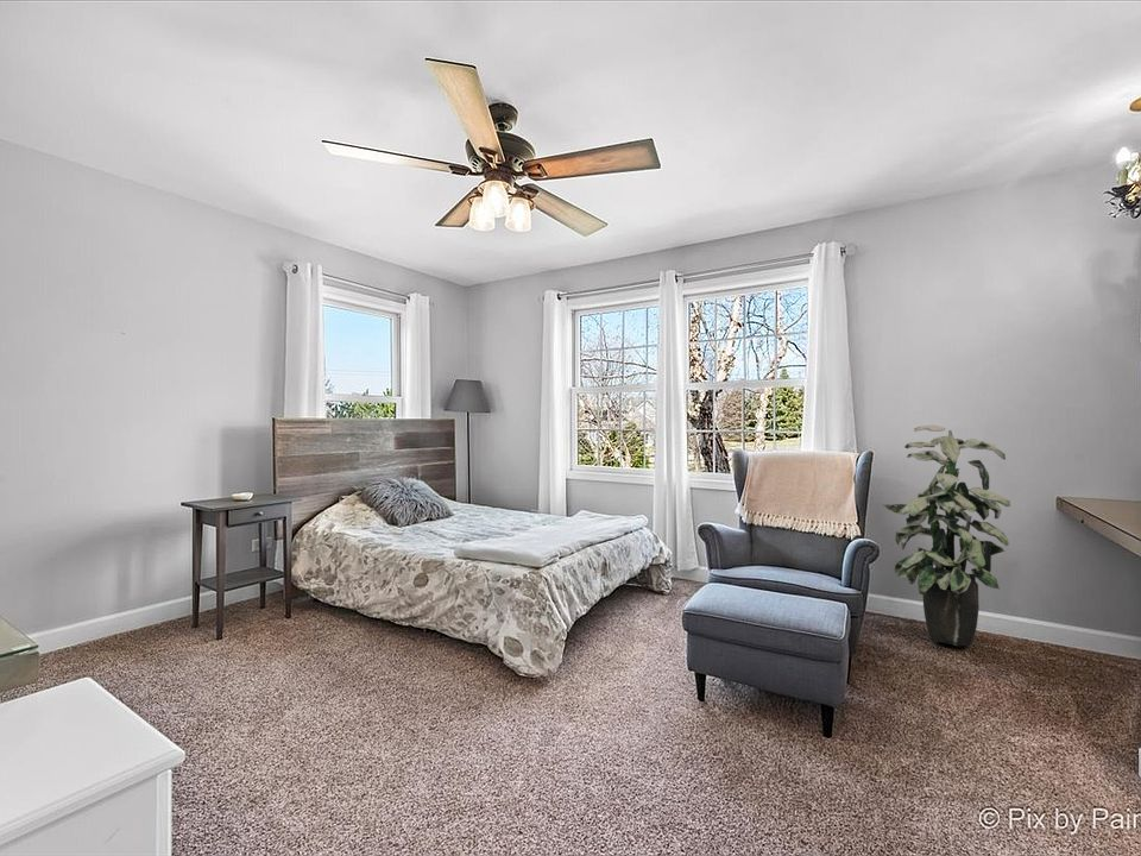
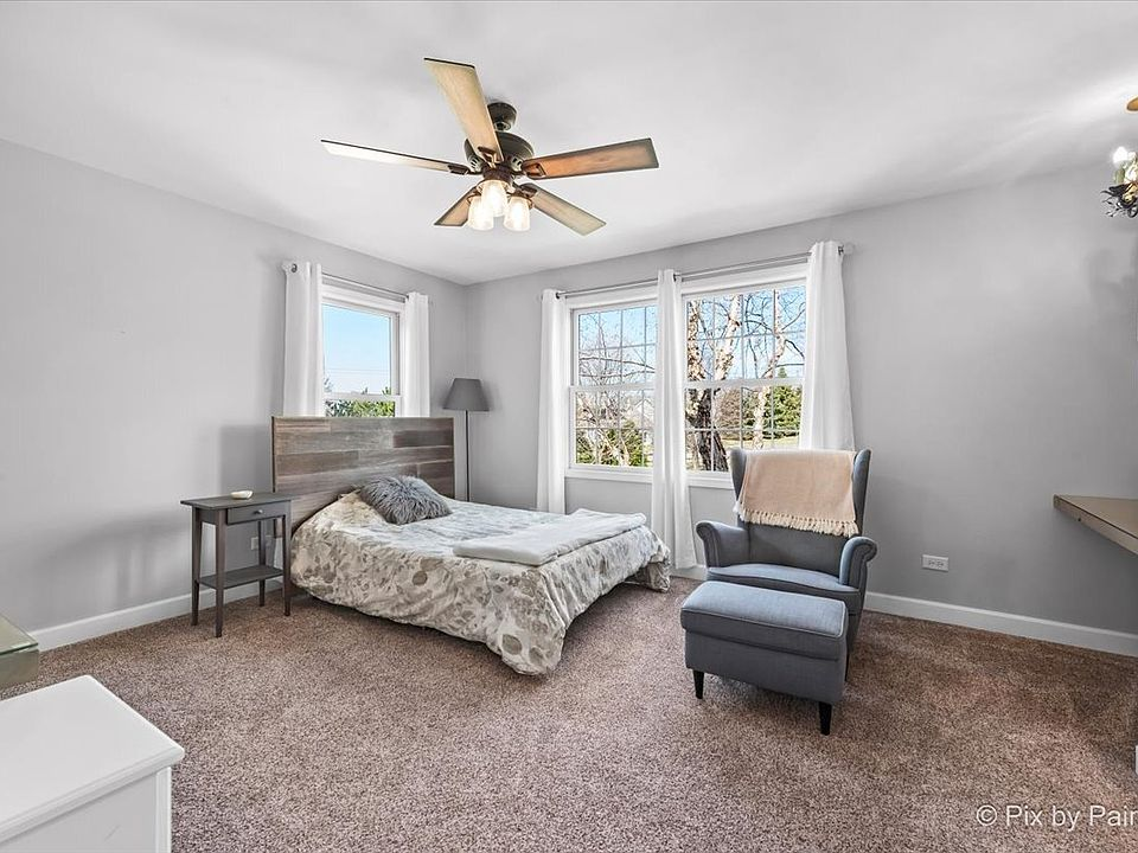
- indoor plant (944, 531)
